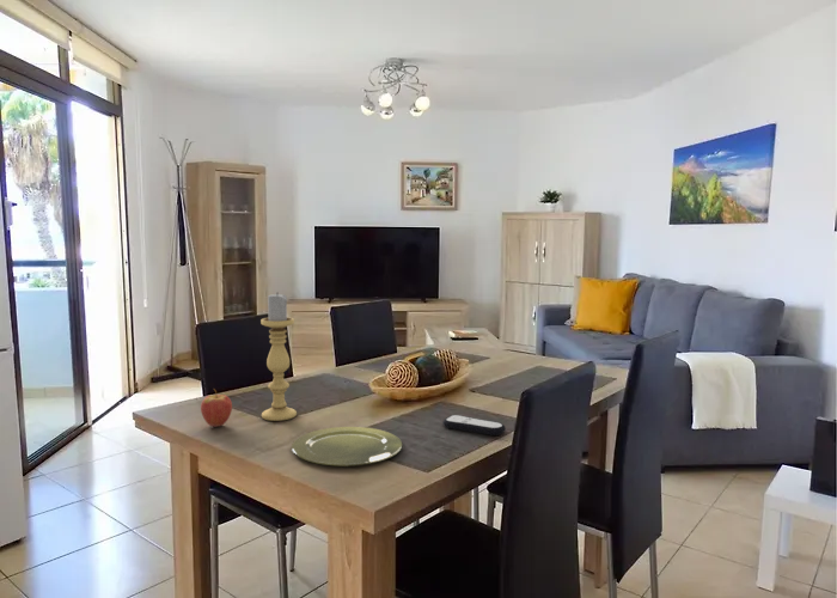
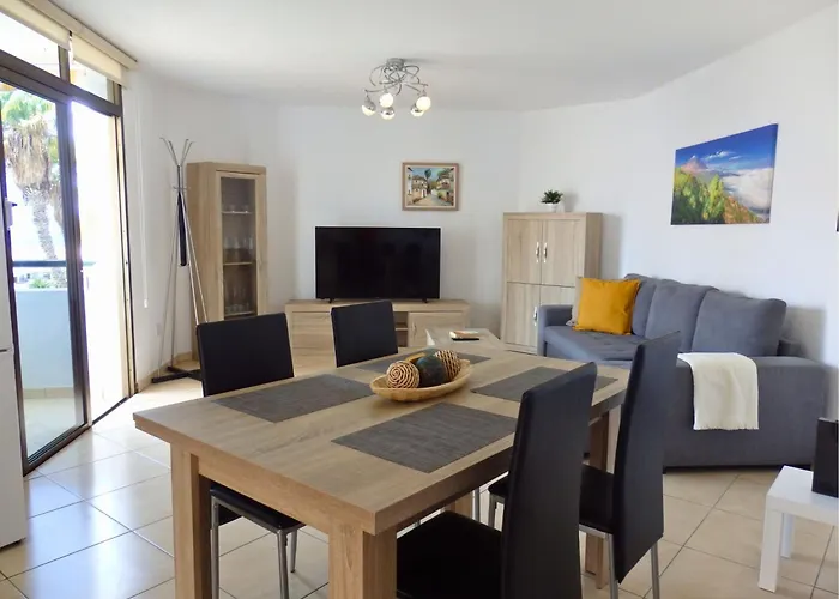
- candle holder (277, 354)
- plate (347, 445)
- remote control (474, 425)
- fruit (216, 407)
